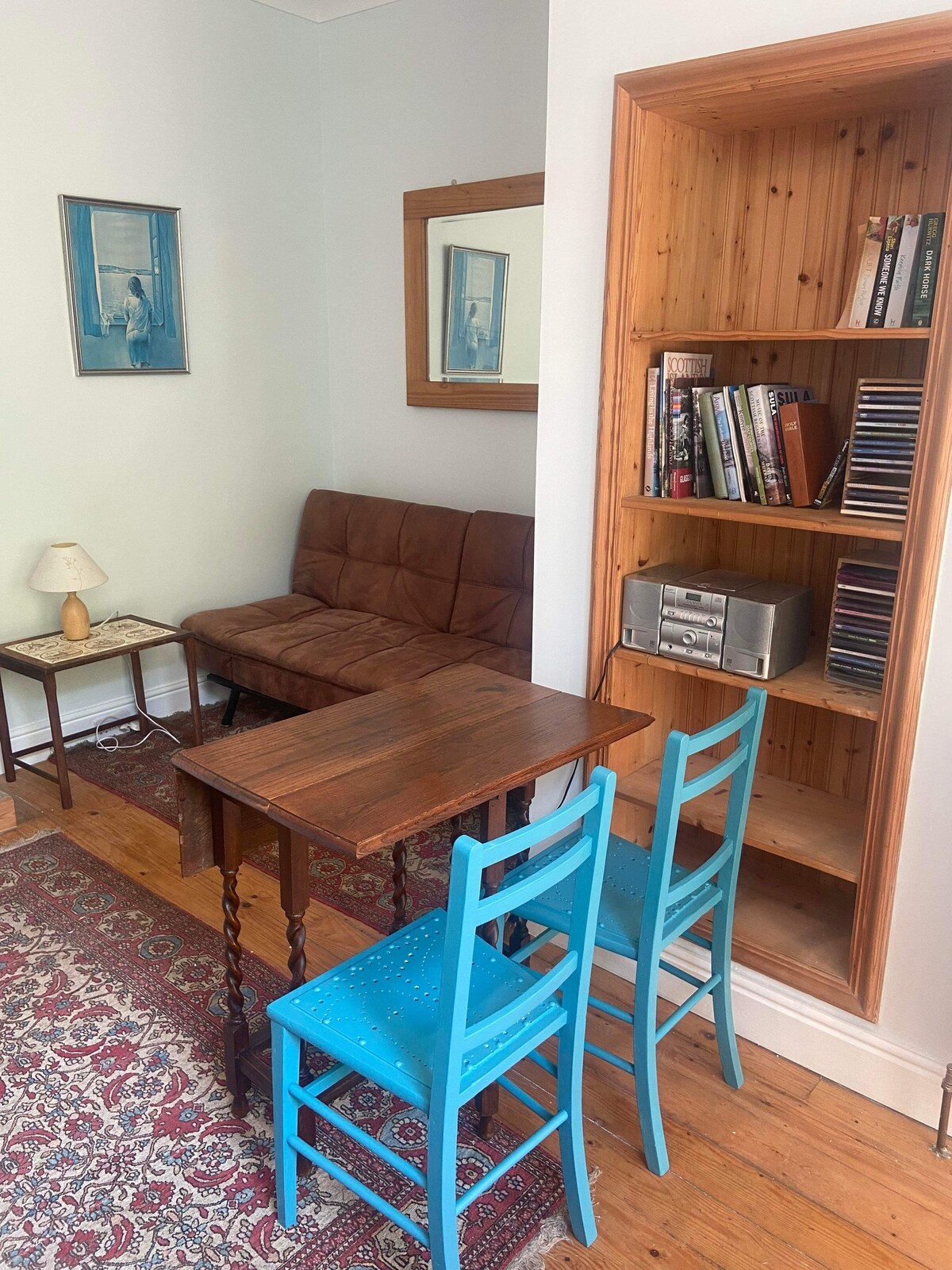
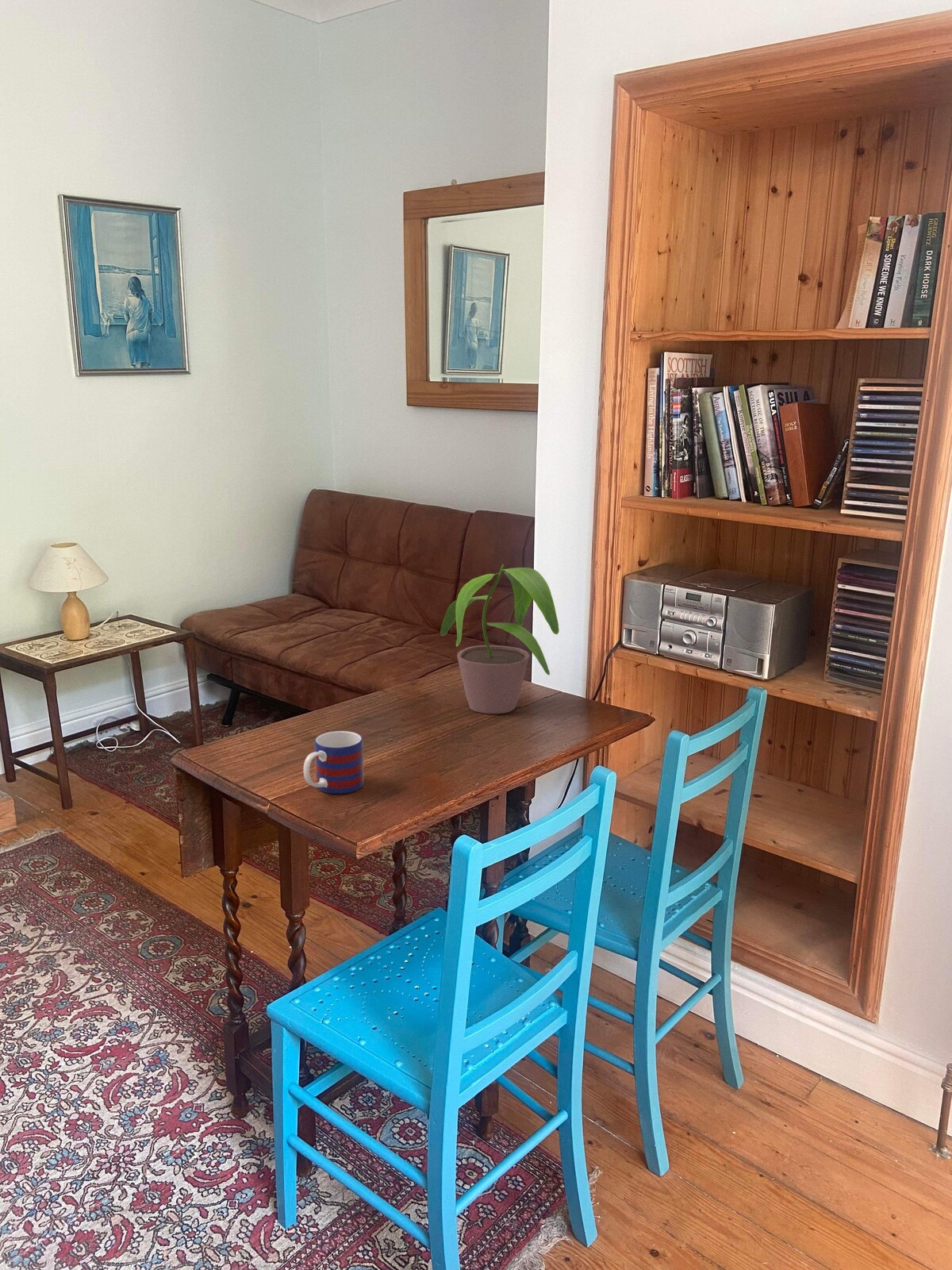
+ mug (331, 765)
+ potted plant (487, 638)
